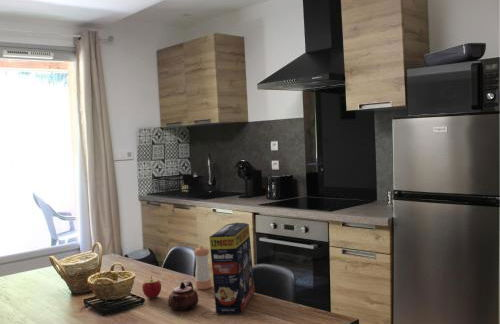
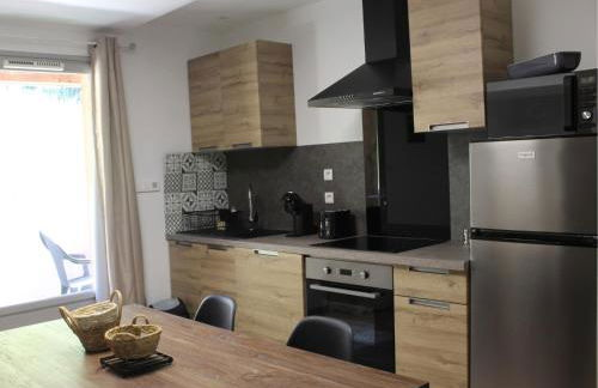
- teapot (183, 294)
- cereal box (233, 265)
- pepper shaker (202, 266)
- apple (151, 285)
